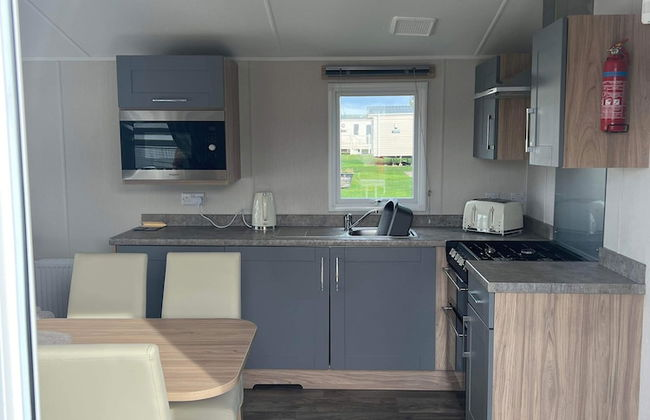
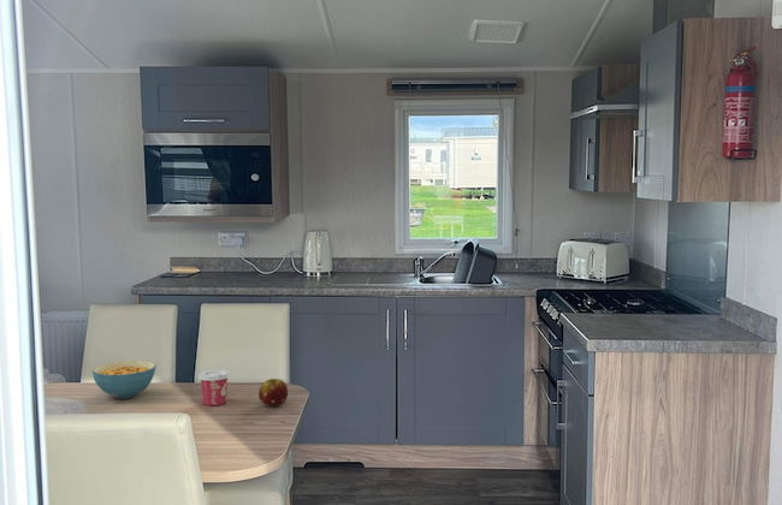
+ fruit (273, 392)
+ cup (214, 387)
+ cereal bowl (125, 381)
